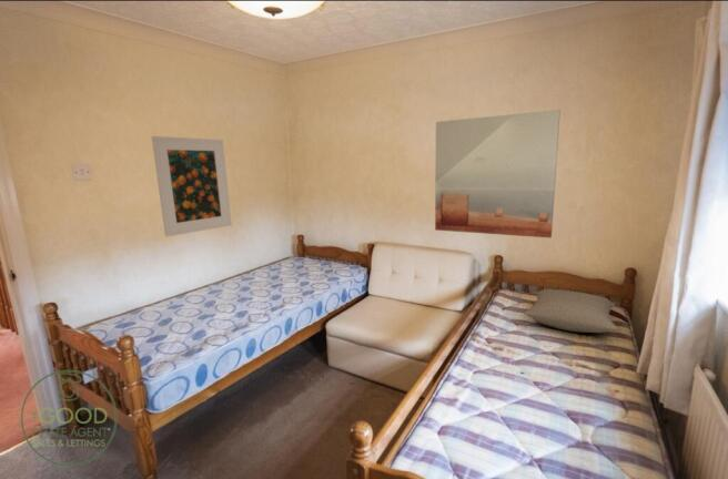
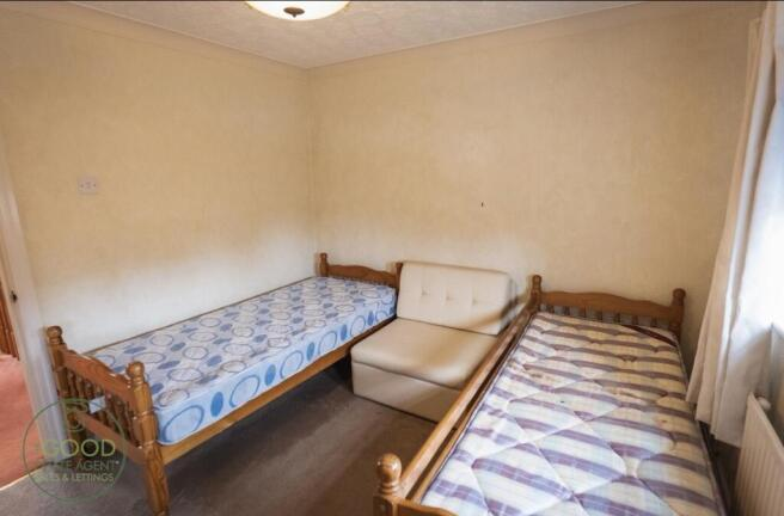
- pillow (570, 308)
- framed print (195, 185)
- wall art (491, 176)
